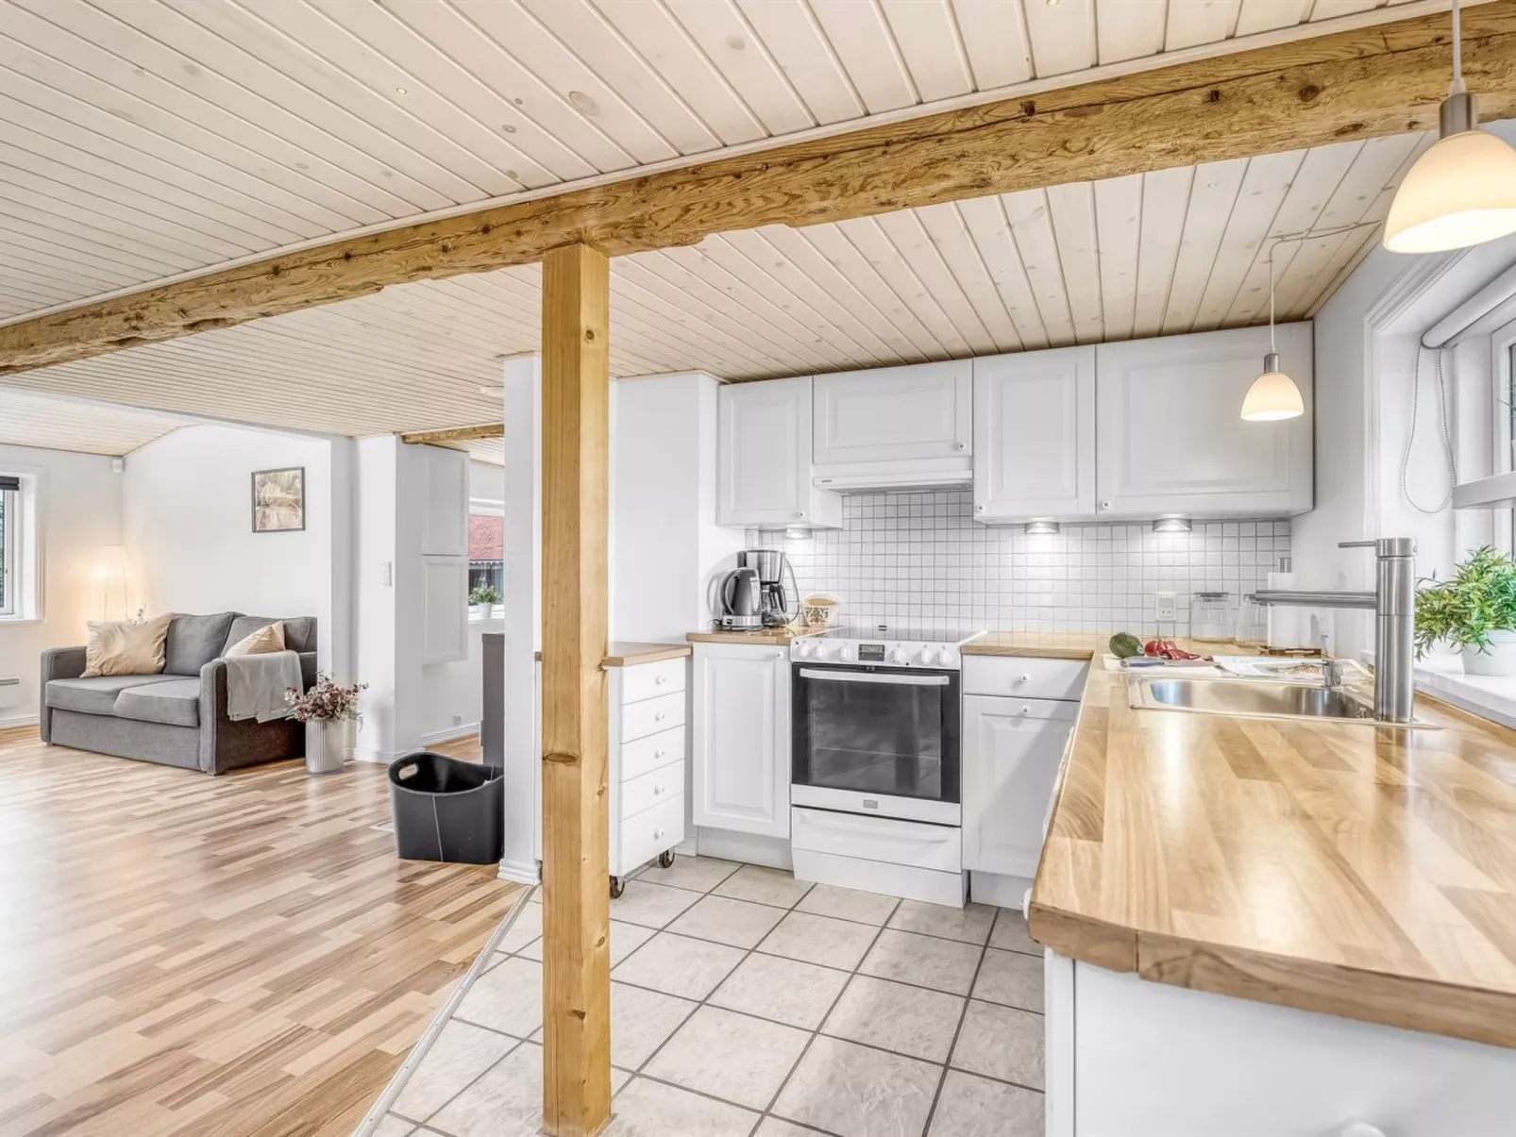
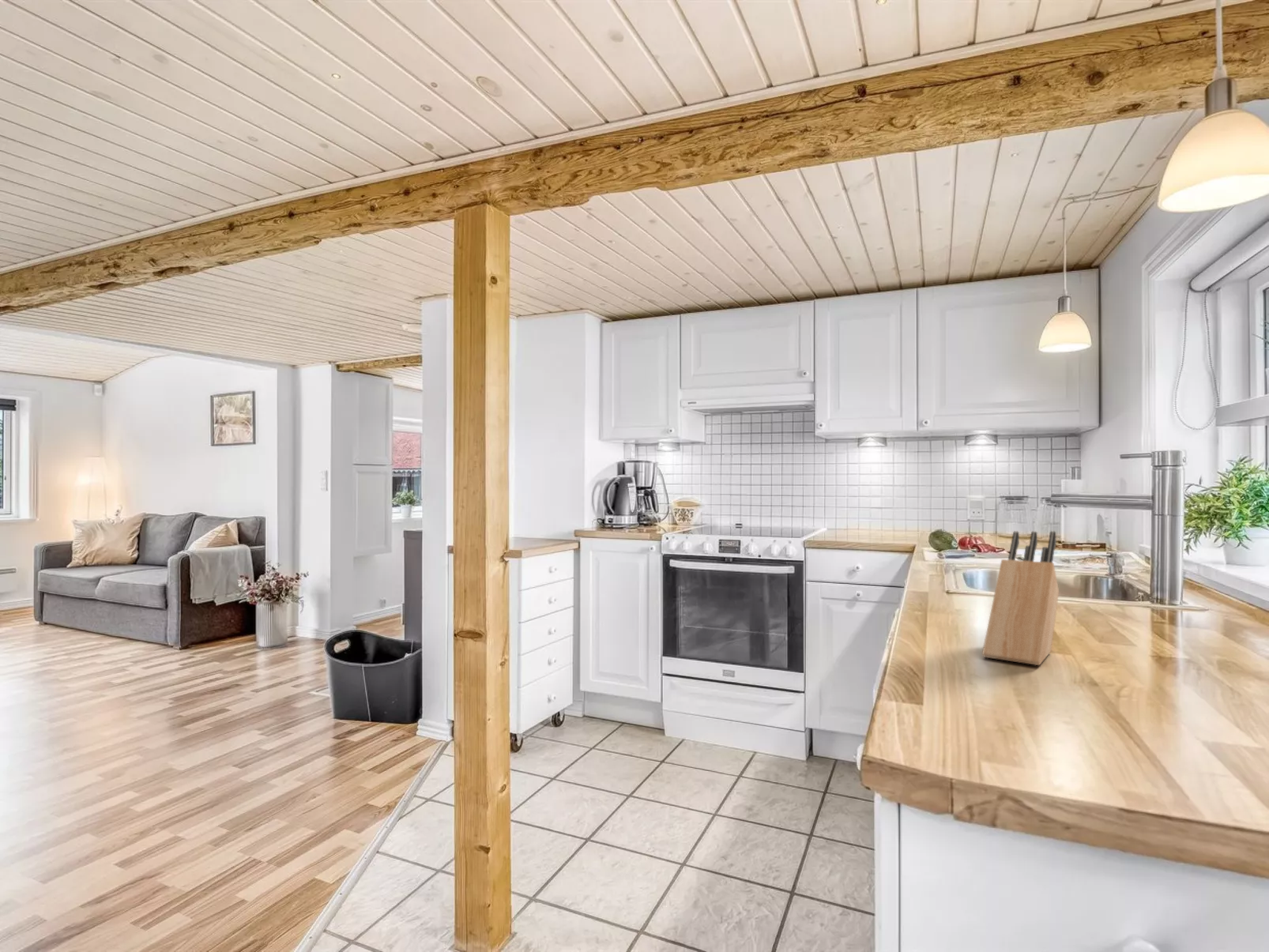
+ knife block (1024, 590)
